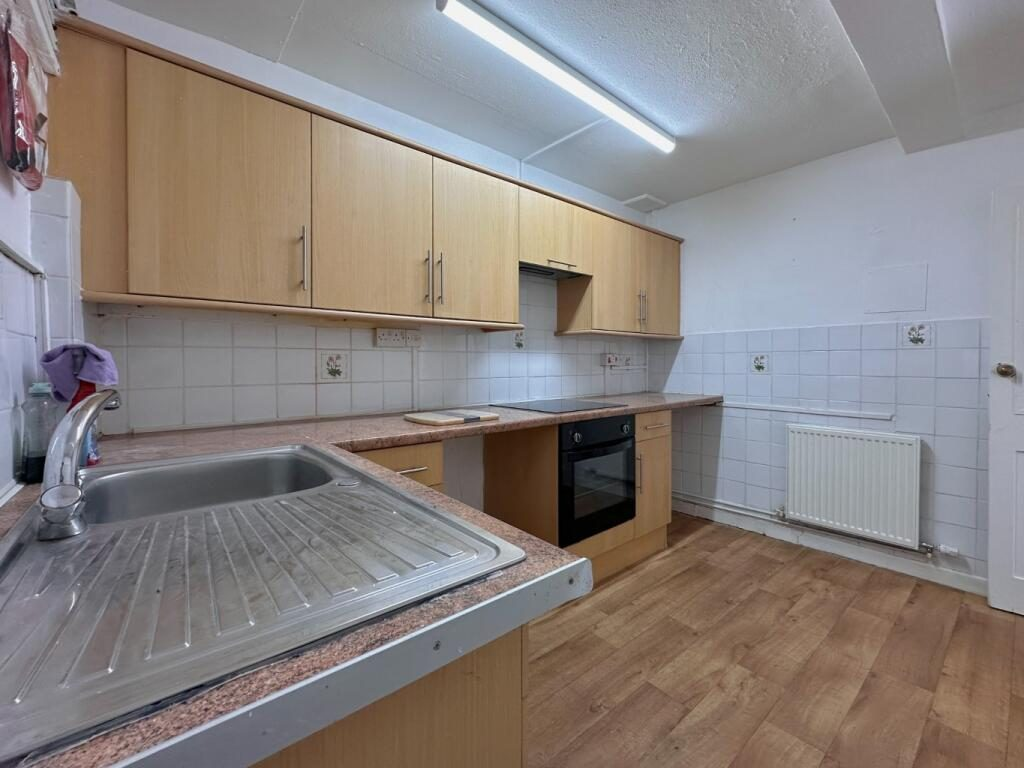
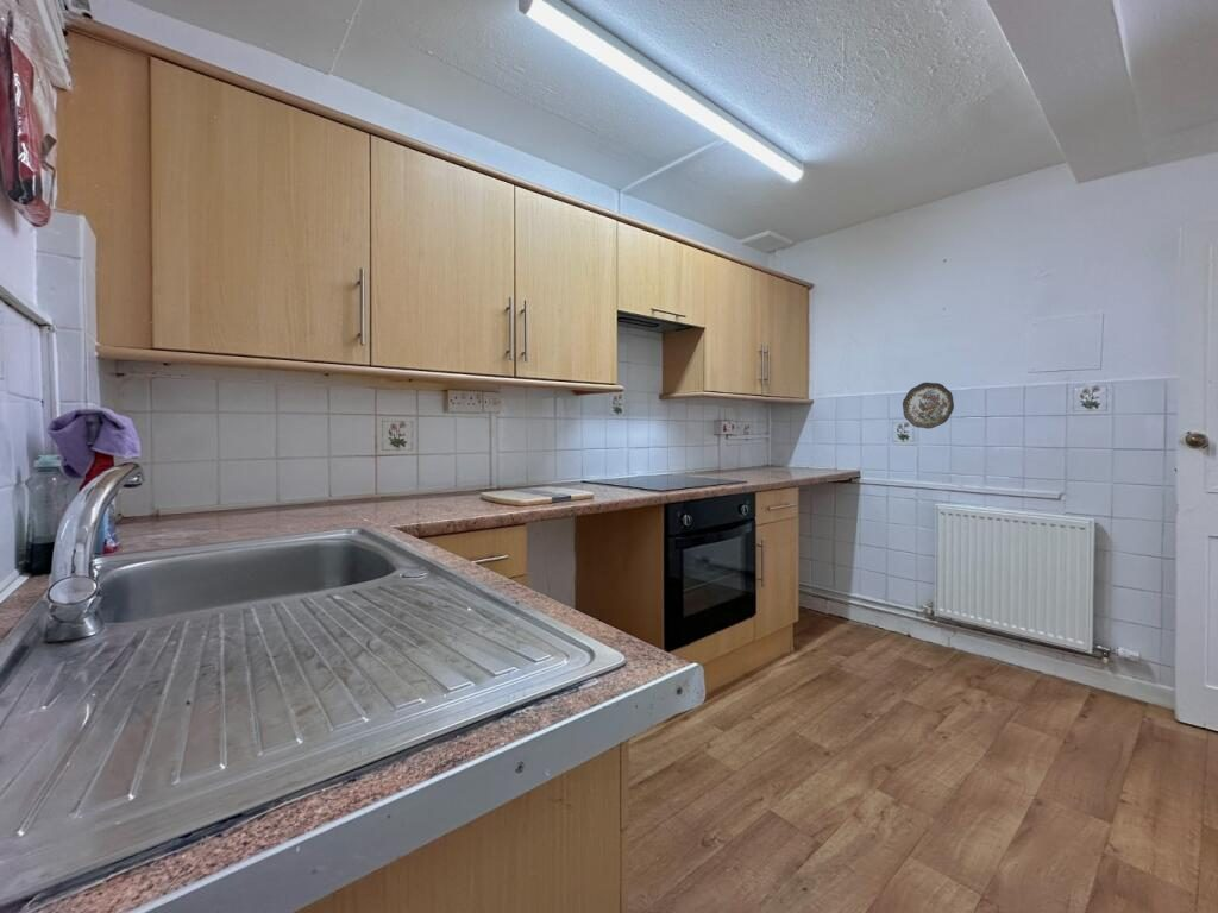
+ decorative plate (928, 405)
